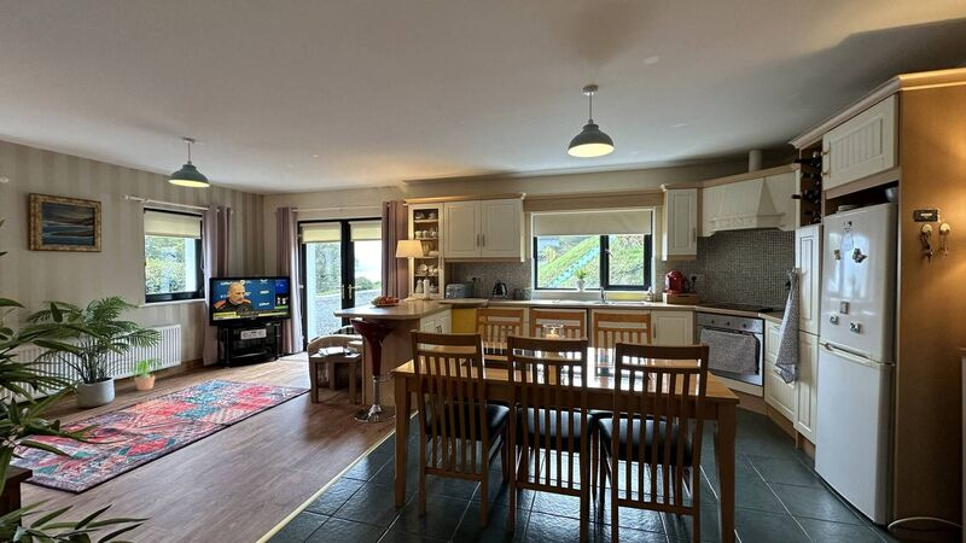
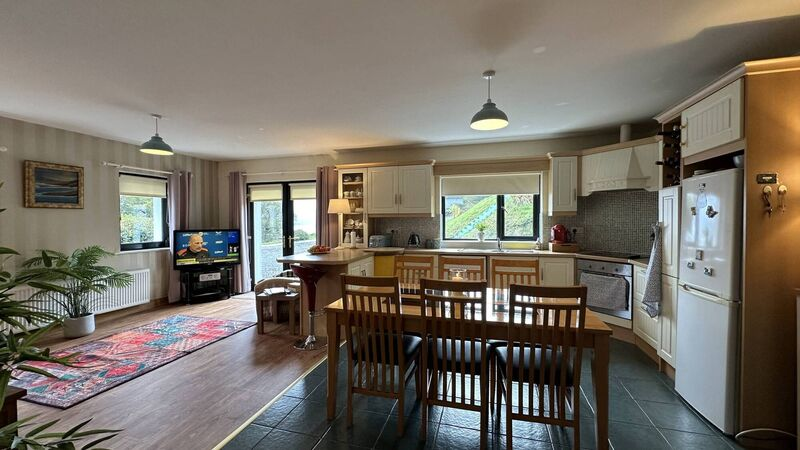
- potted plant (145, 373)
